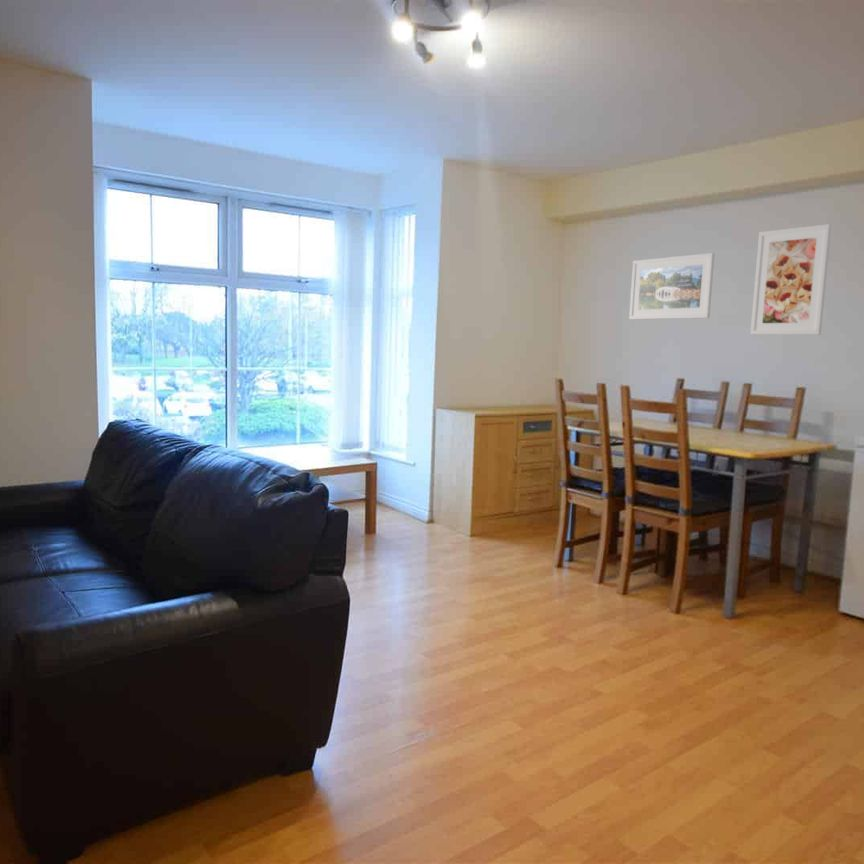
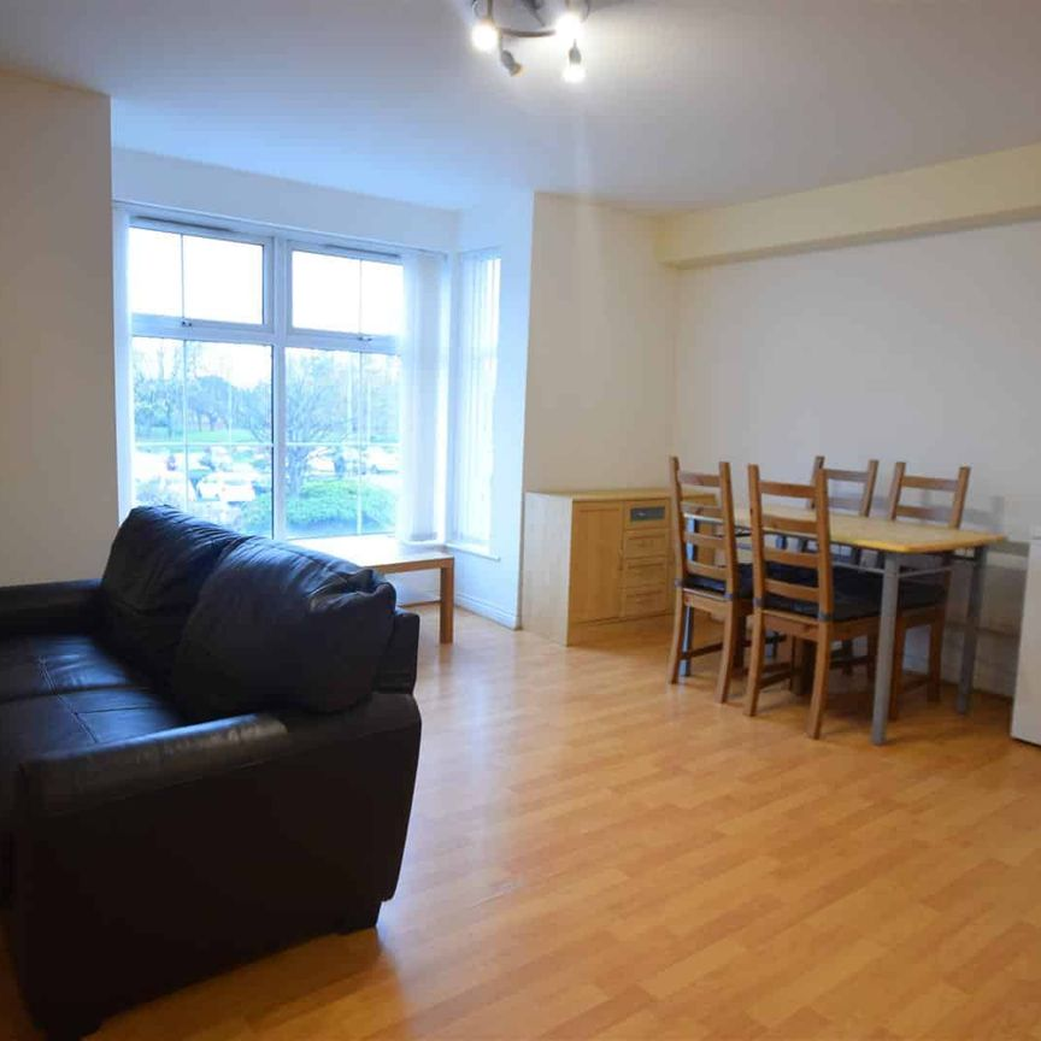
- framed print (789, 281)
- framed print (669, 288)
